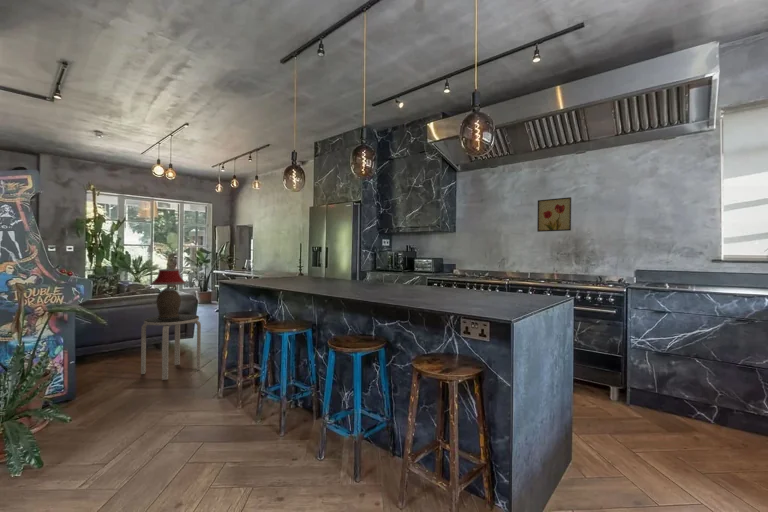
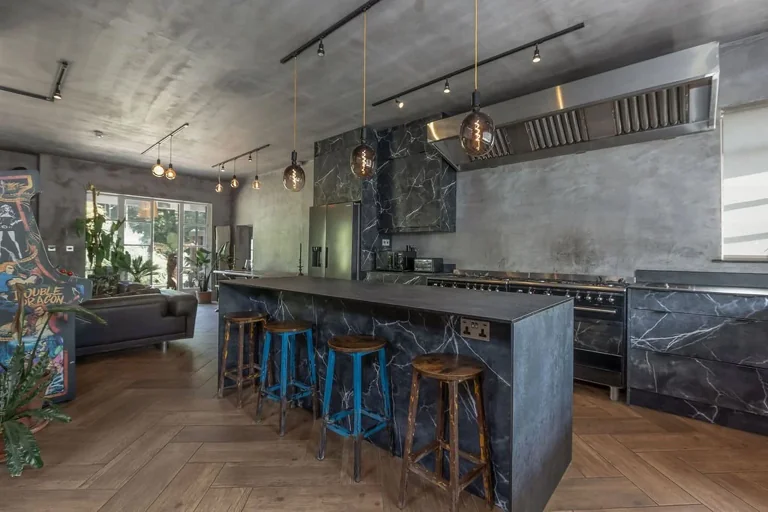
- wall art (554, 215)
- table lamp (168, 293)
- side table (175, 344)
